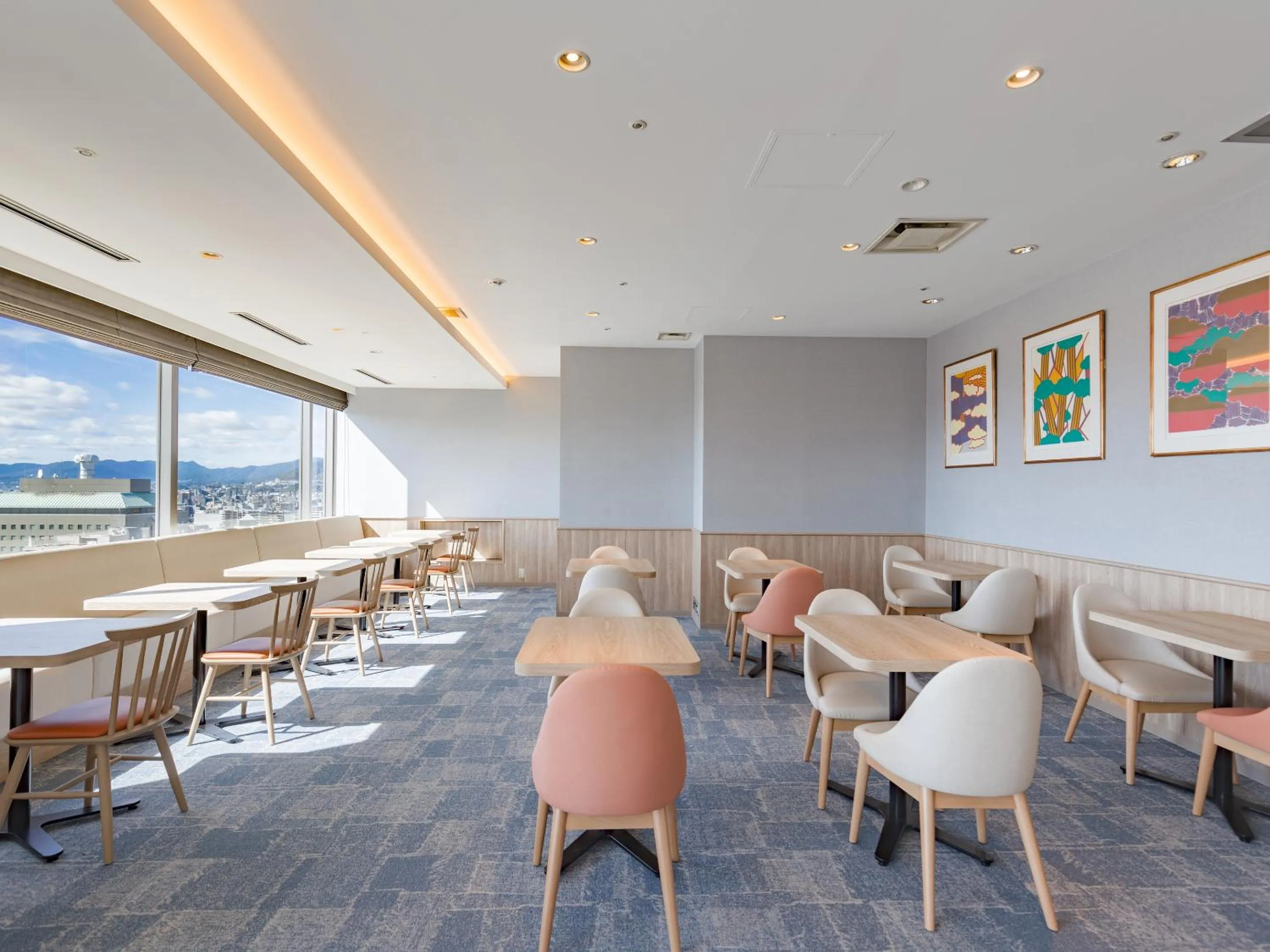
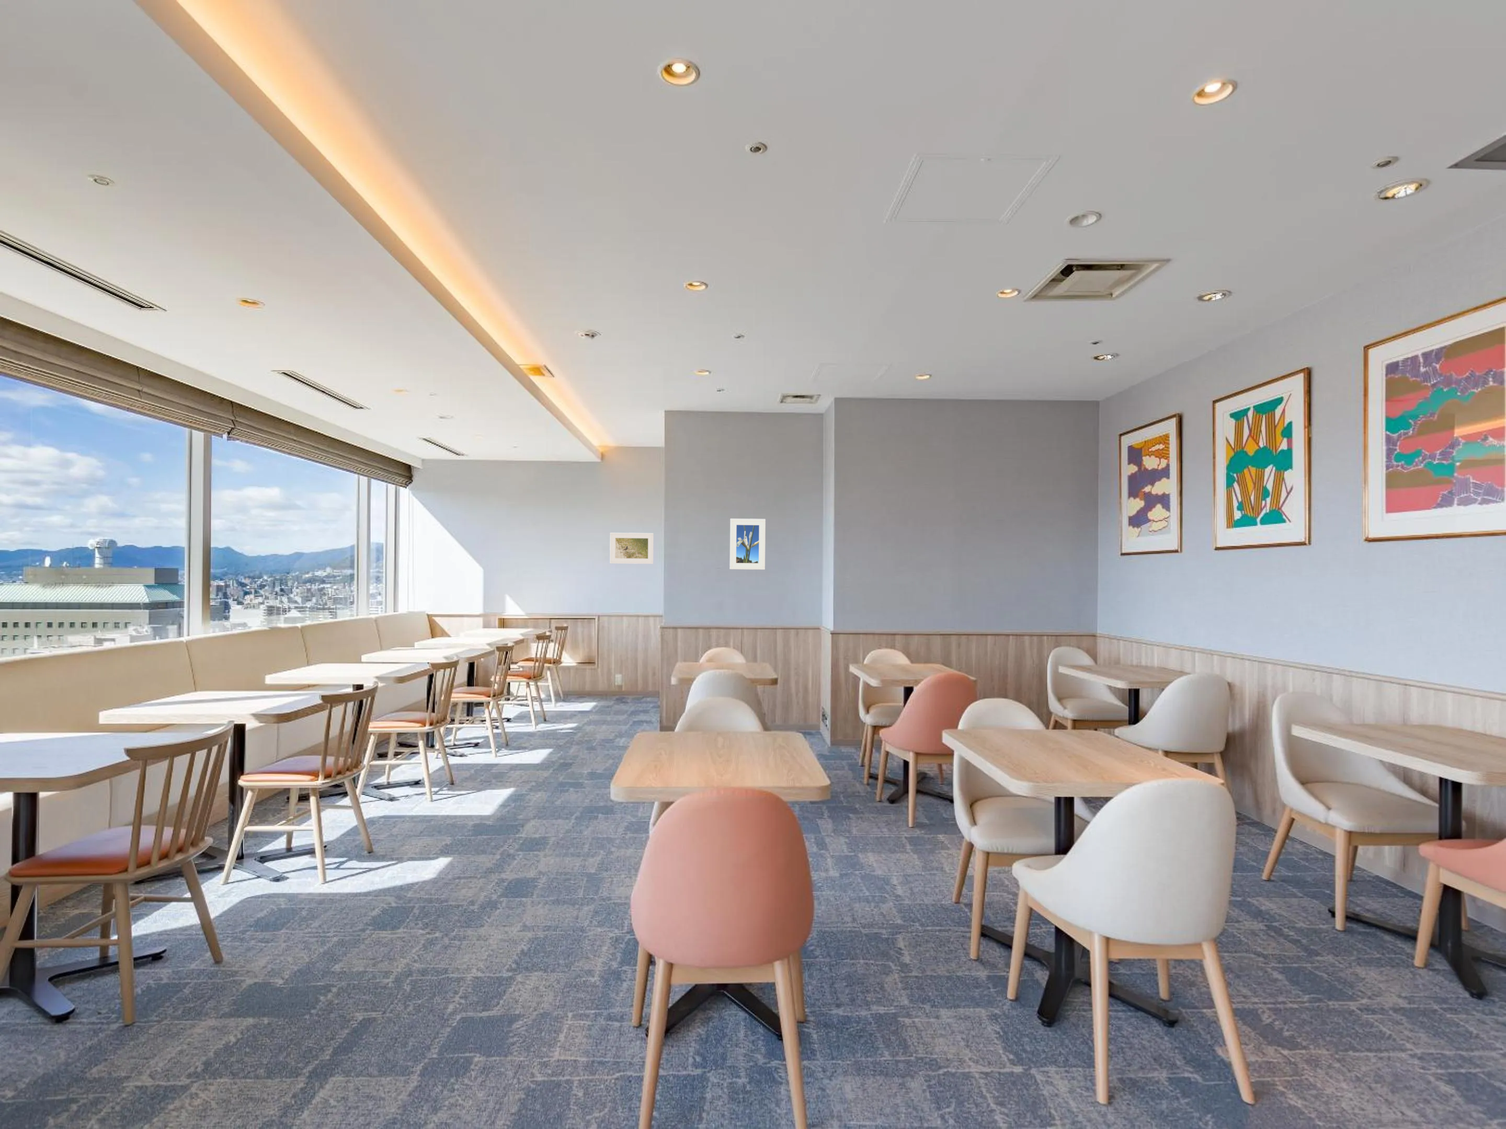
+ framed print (632, 548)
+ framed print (747, 543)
